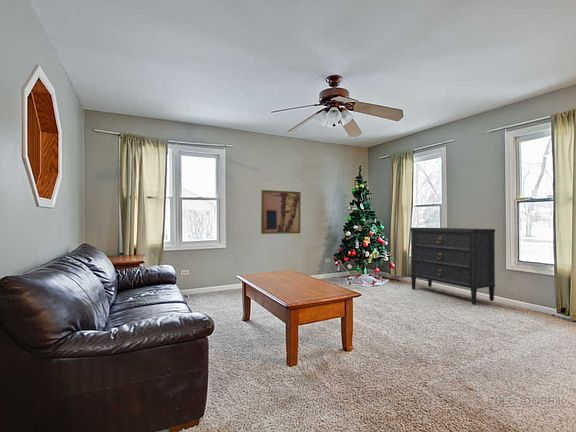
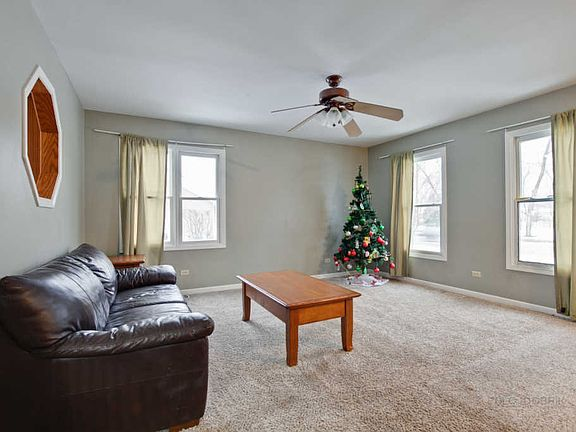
- dresser (449, 261)
- wall art (281, 212)
